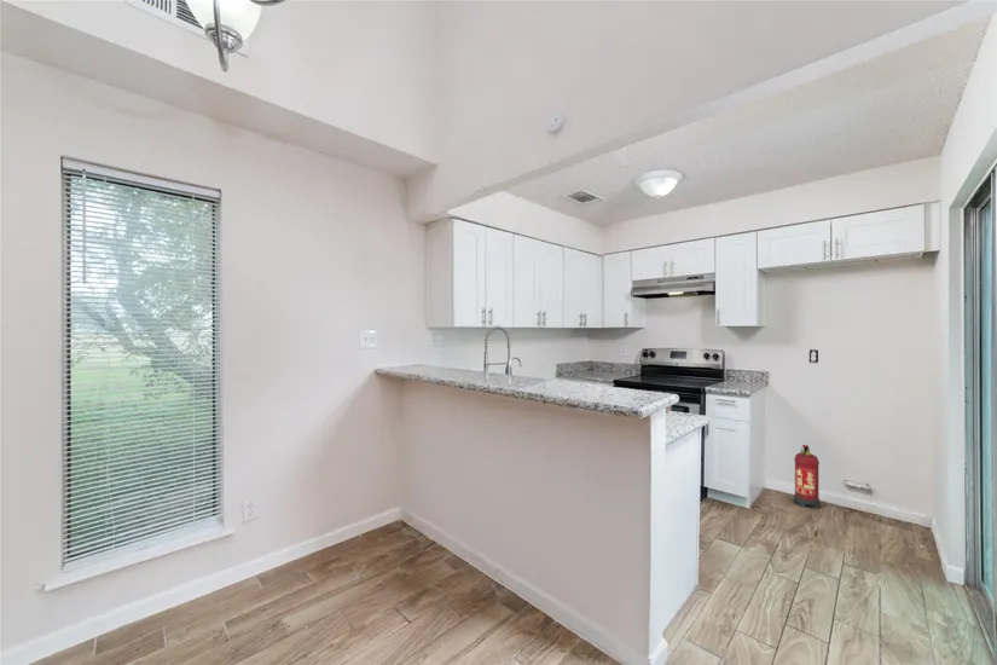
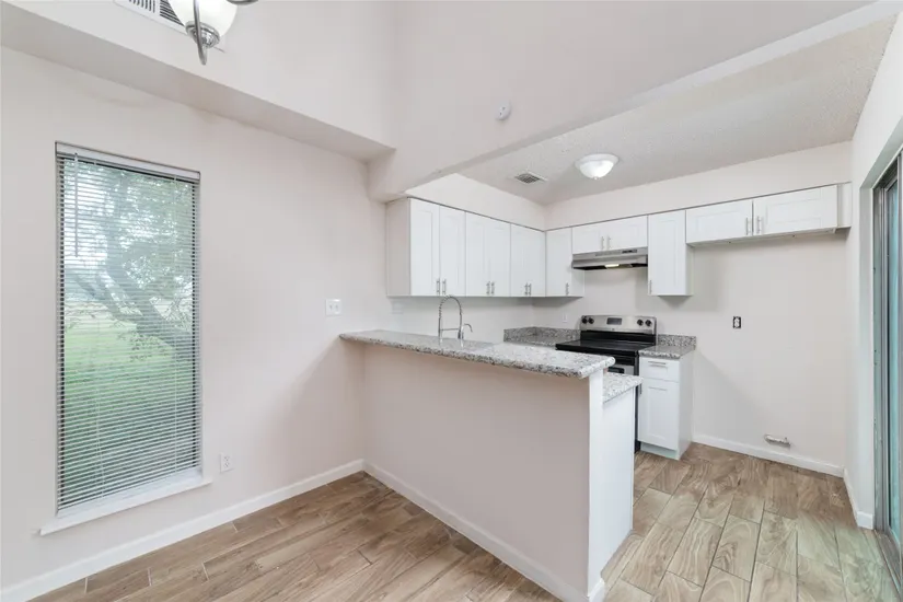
- fire extinguisher (806, 473)
